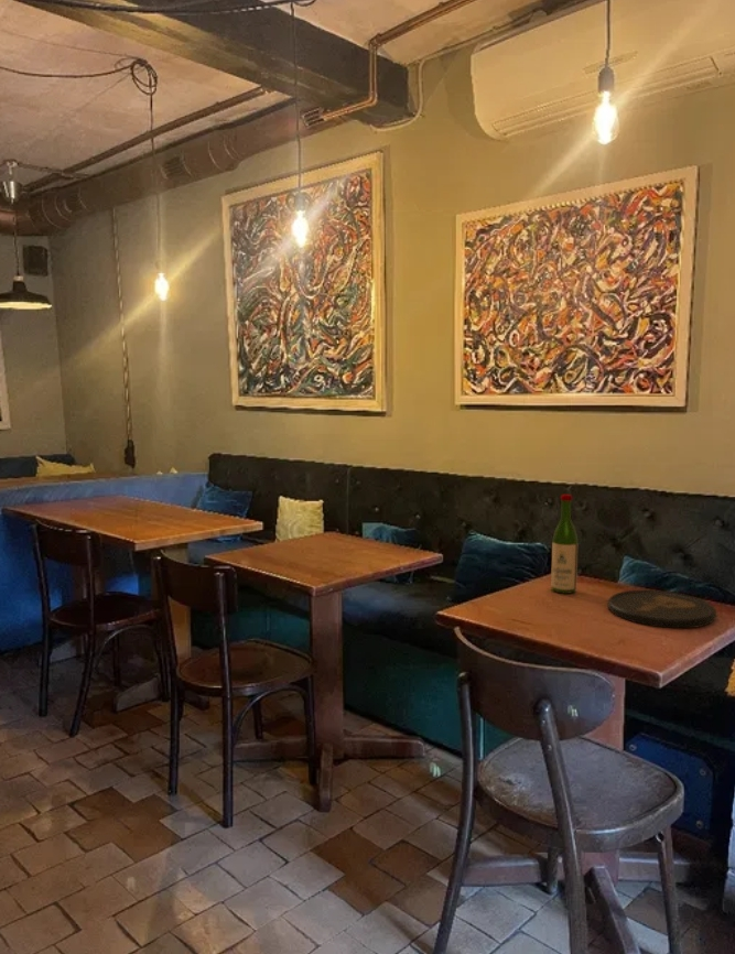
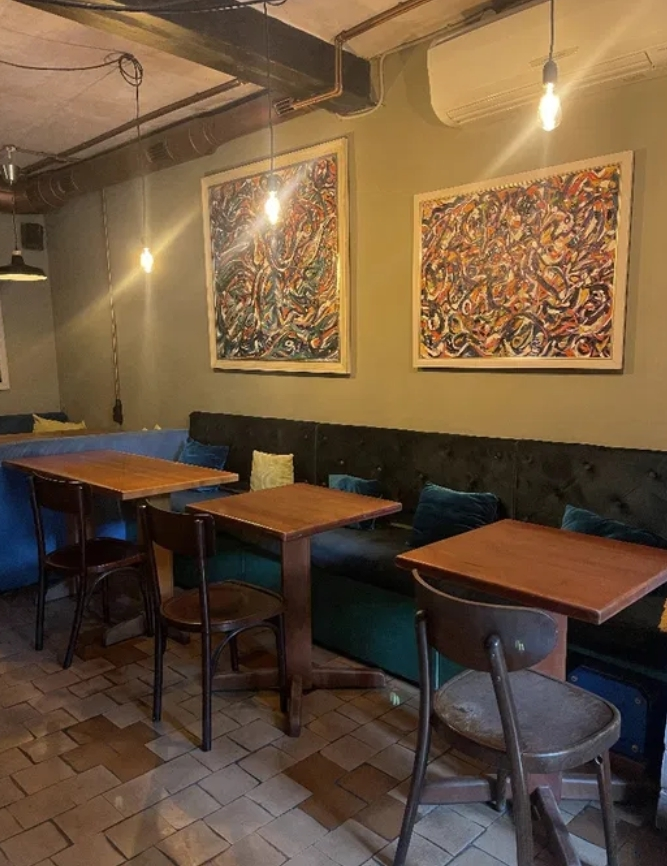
- wine bottle (564, 542)
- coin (660, 607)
